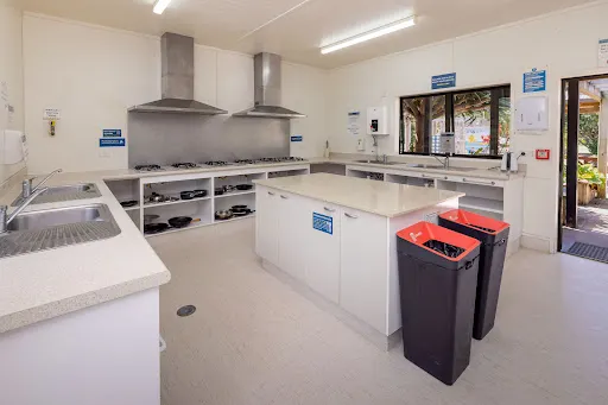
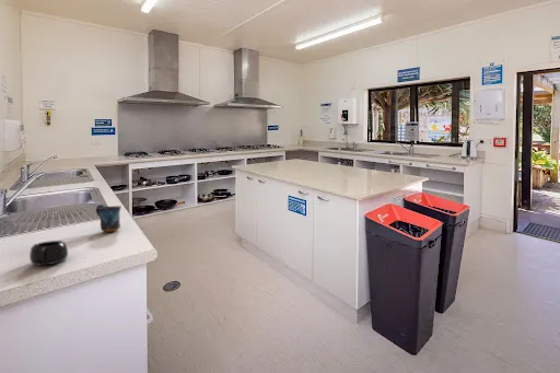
+ mug (48, 254)
+ mug (109, 217)
